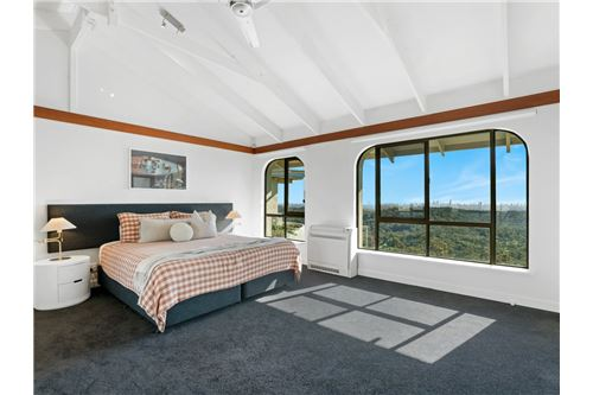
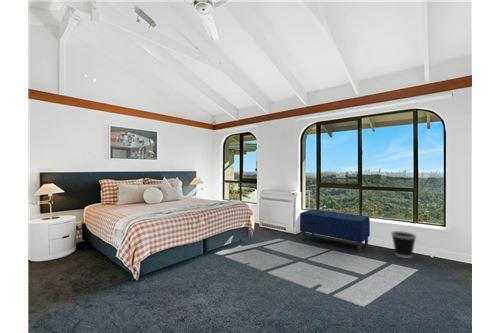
+ bench (333, 228)
+ wastebasket (403, 244)
